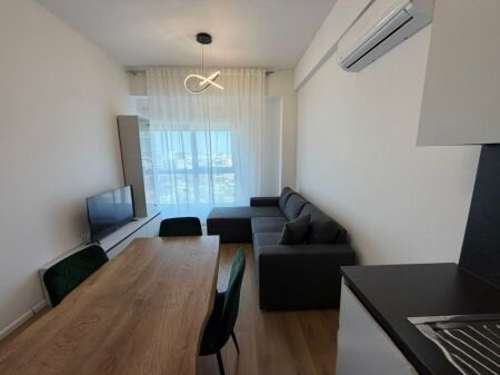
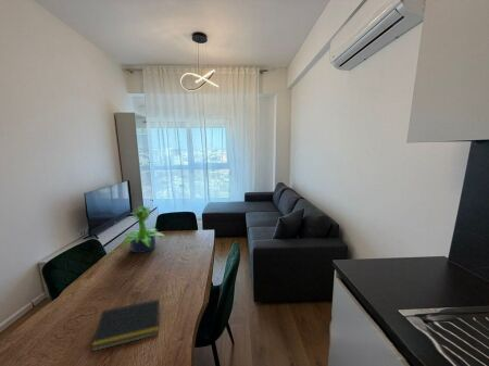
+ notepad (129, 321)
+ potted plant (140, 227)
